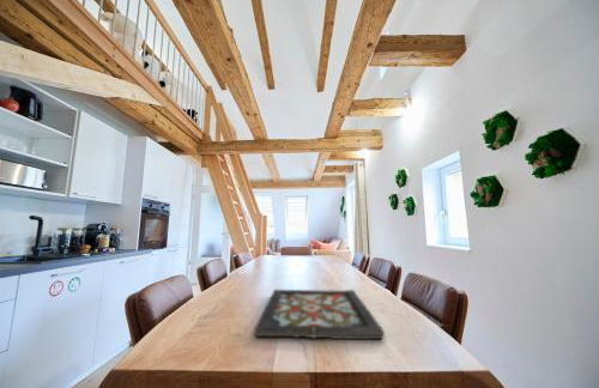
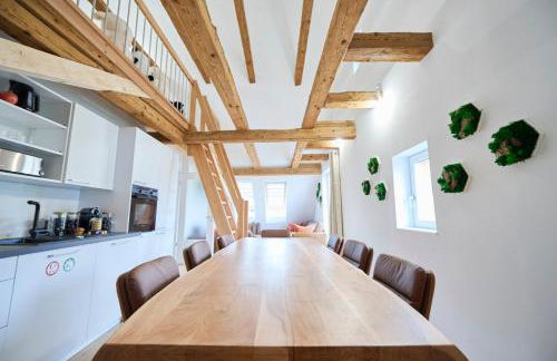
- decorative tray (315, 308)
